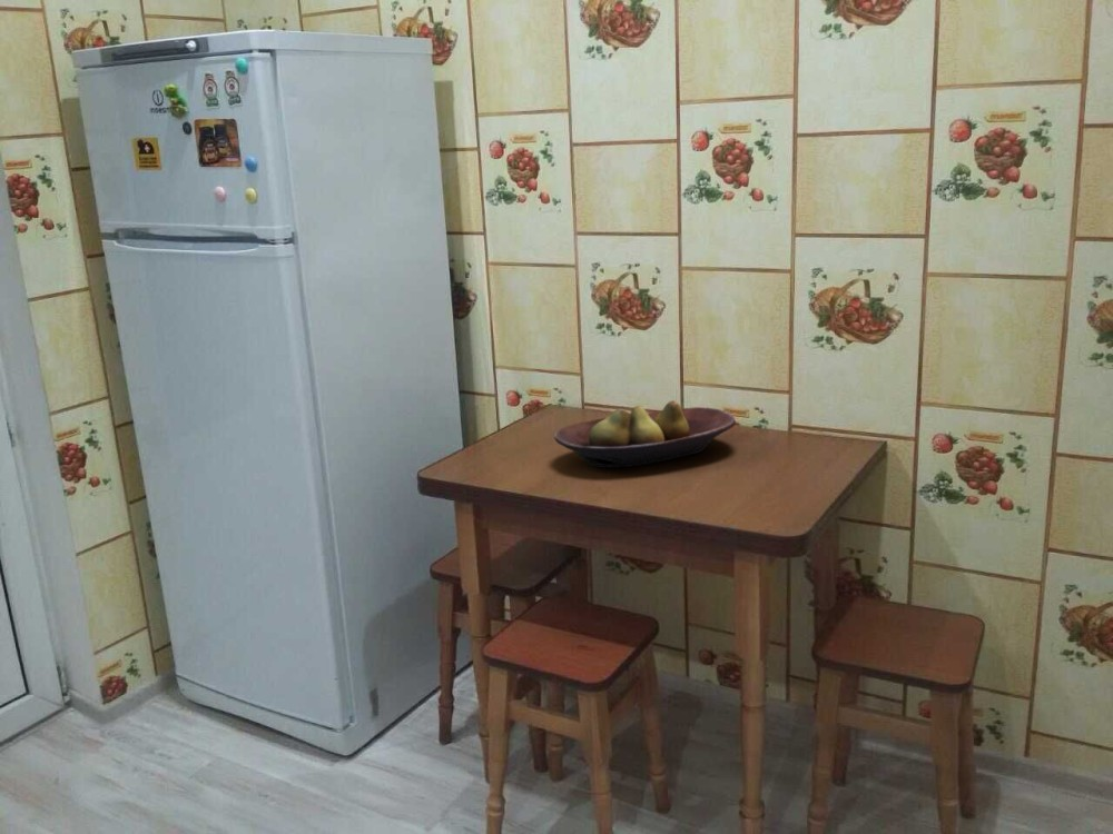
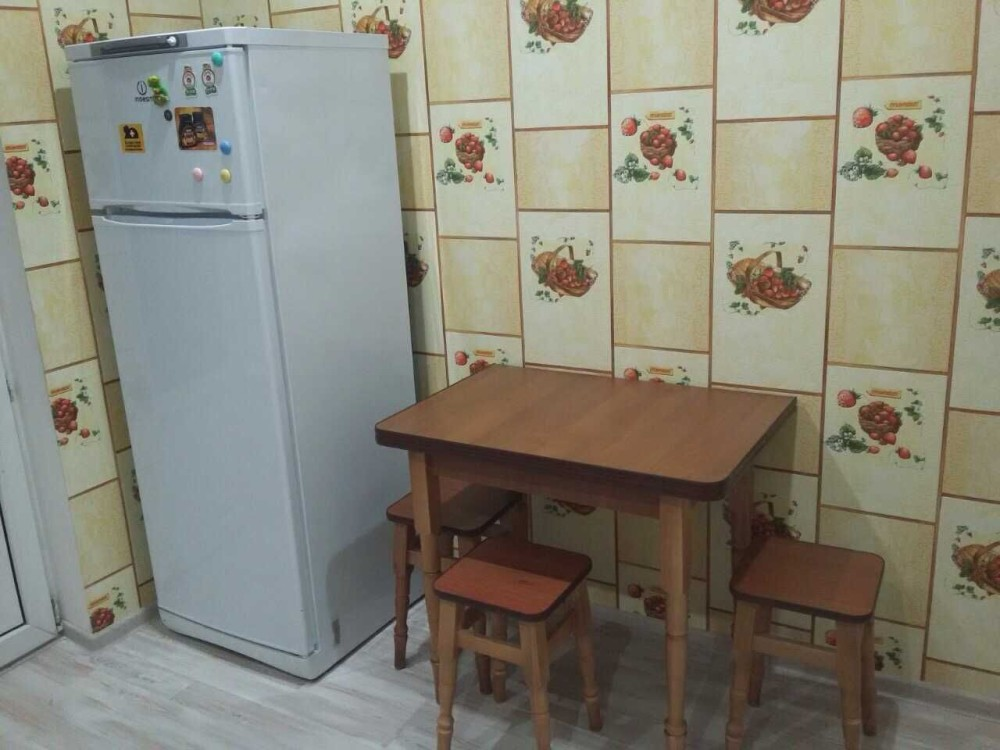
- fruit bowl (646, 429)
